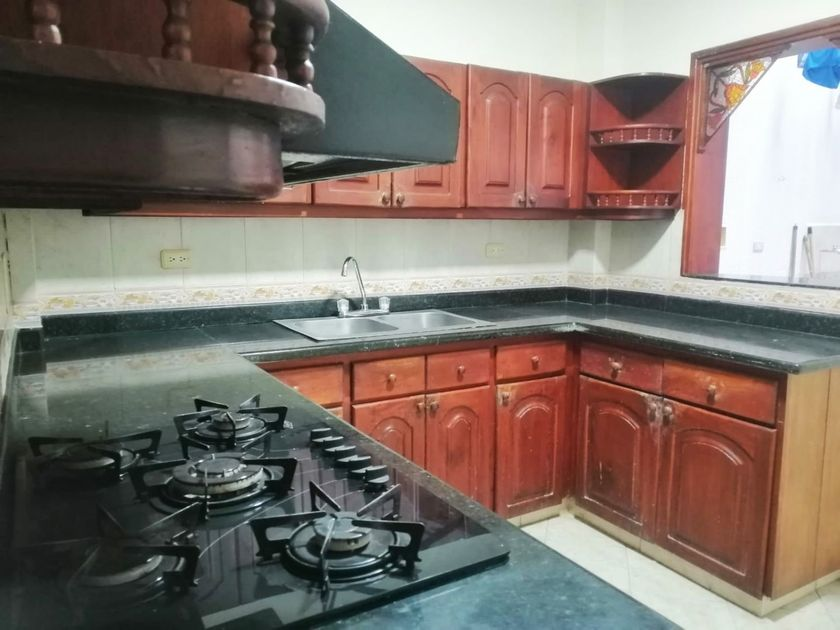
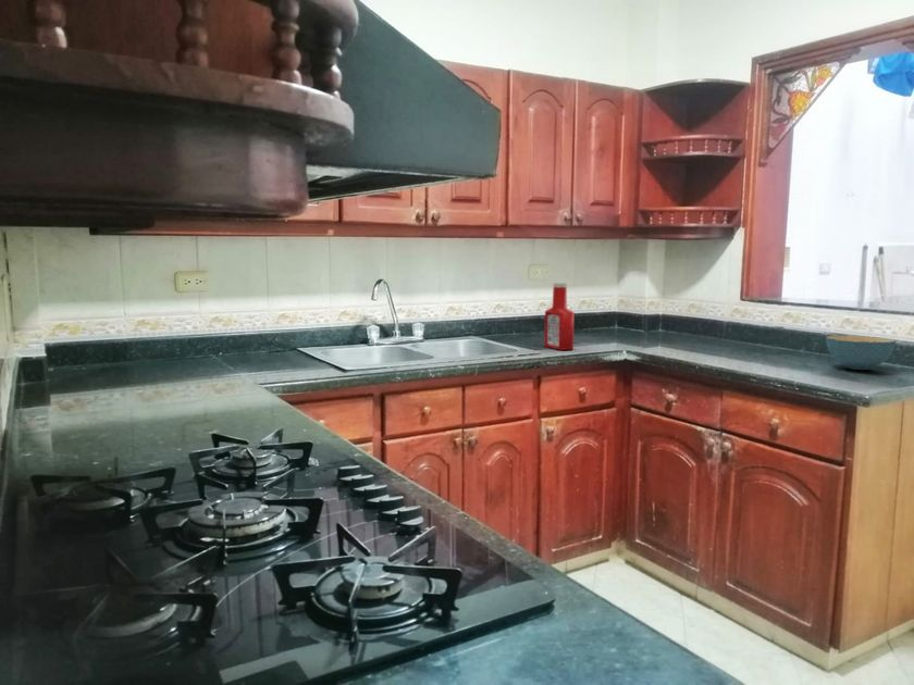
+ soap bottle (559, 315)
+ cereal bowl (859, 353)
